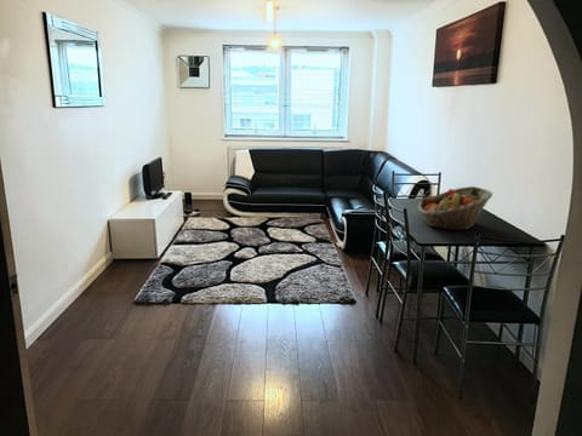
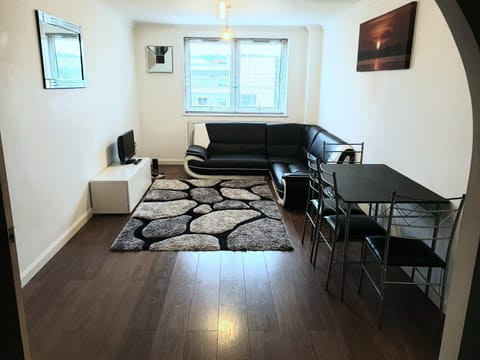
- fruit basket (452, 206)
